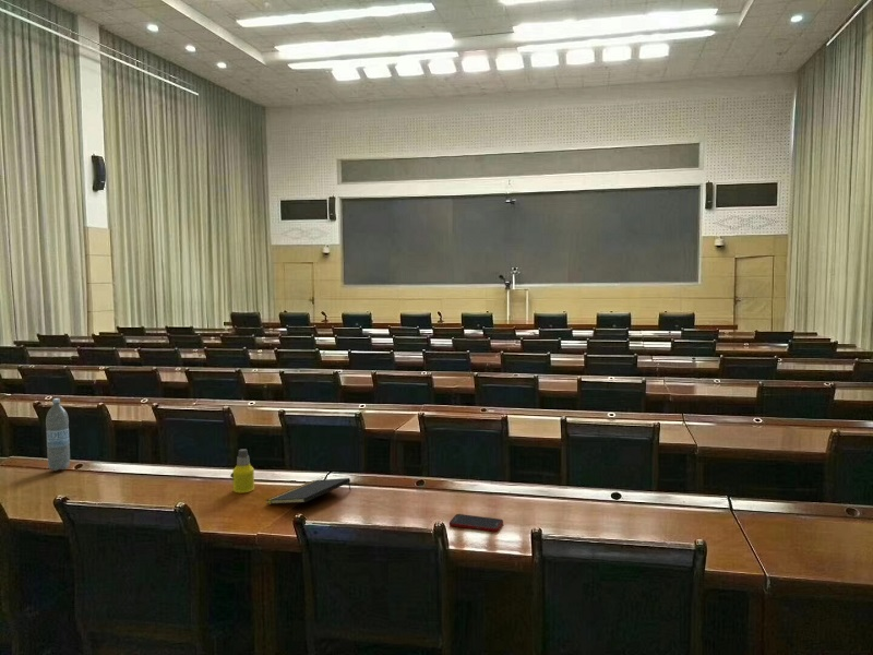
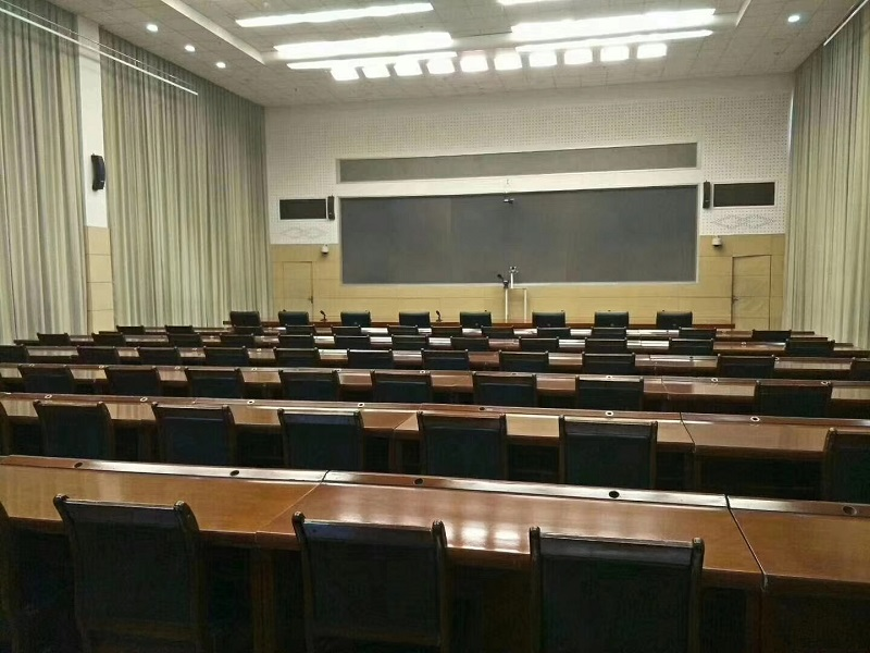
- cell phone (476, 522)
- bottle (243, 469)
- water bottle (58, 434)
- notepad (309, 490)
